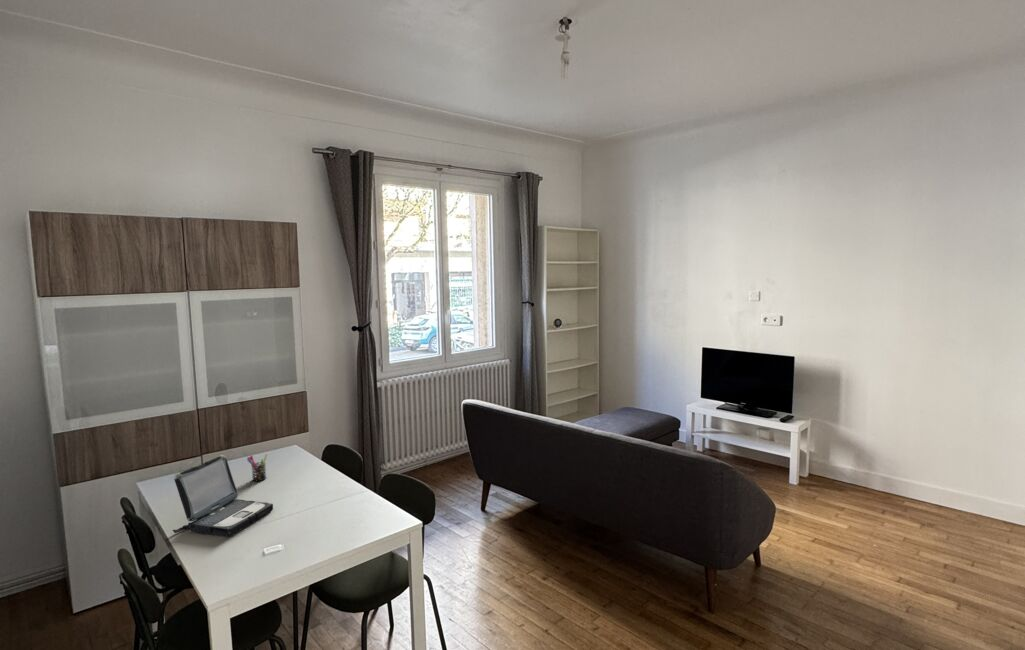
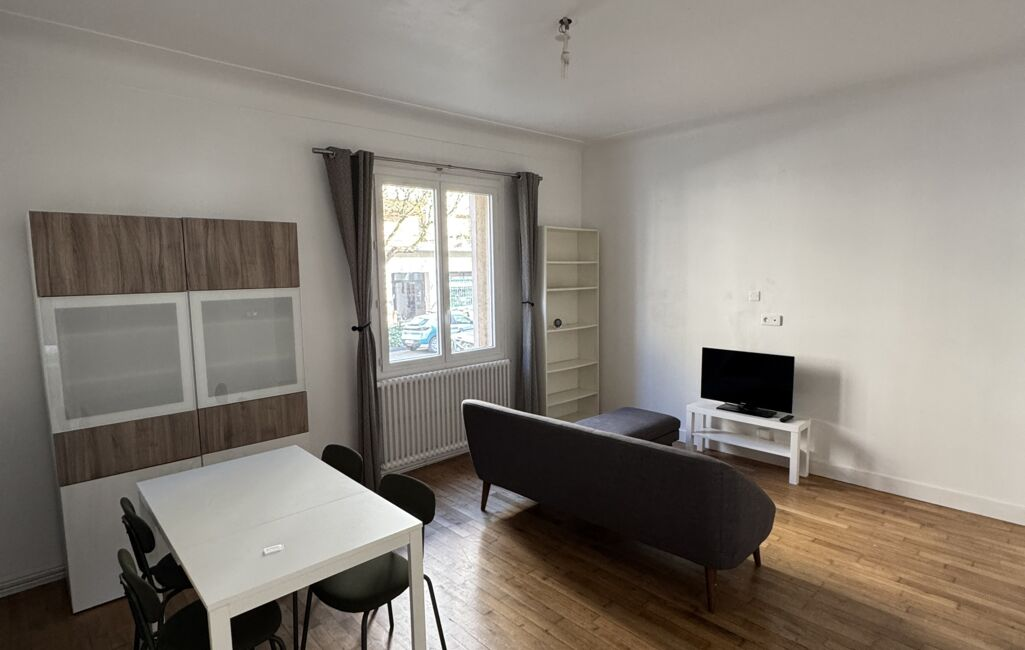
- pen holder (258, 466)
- laptop (223, 493)
